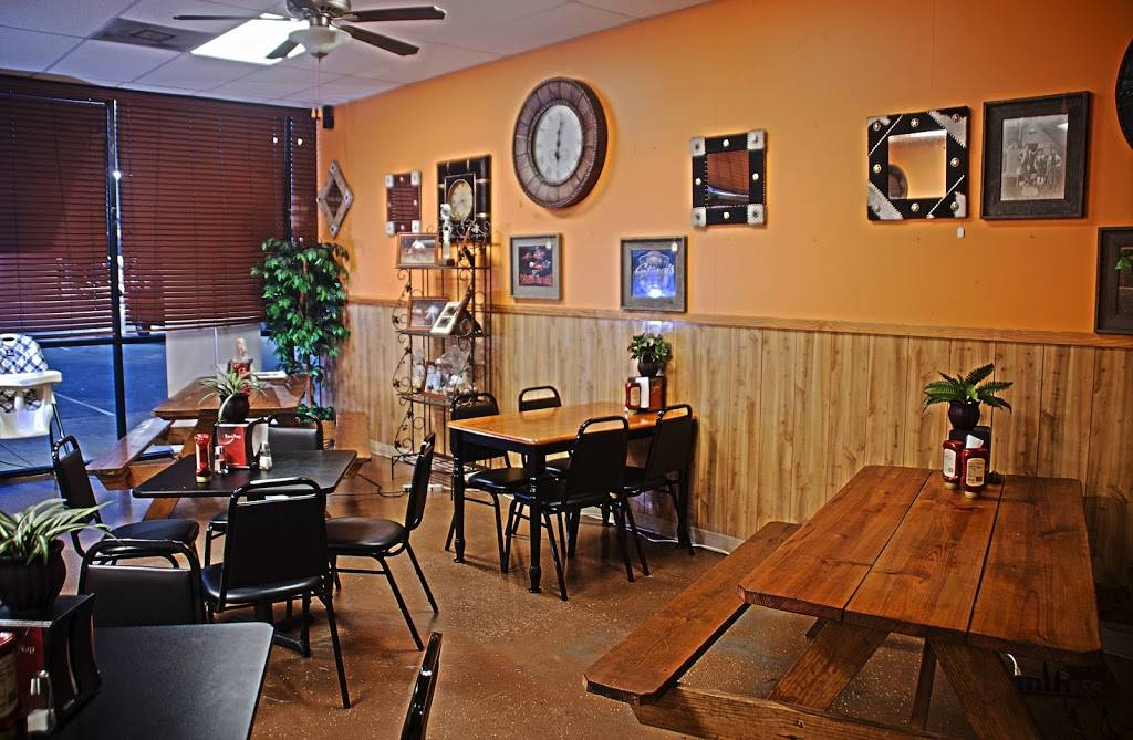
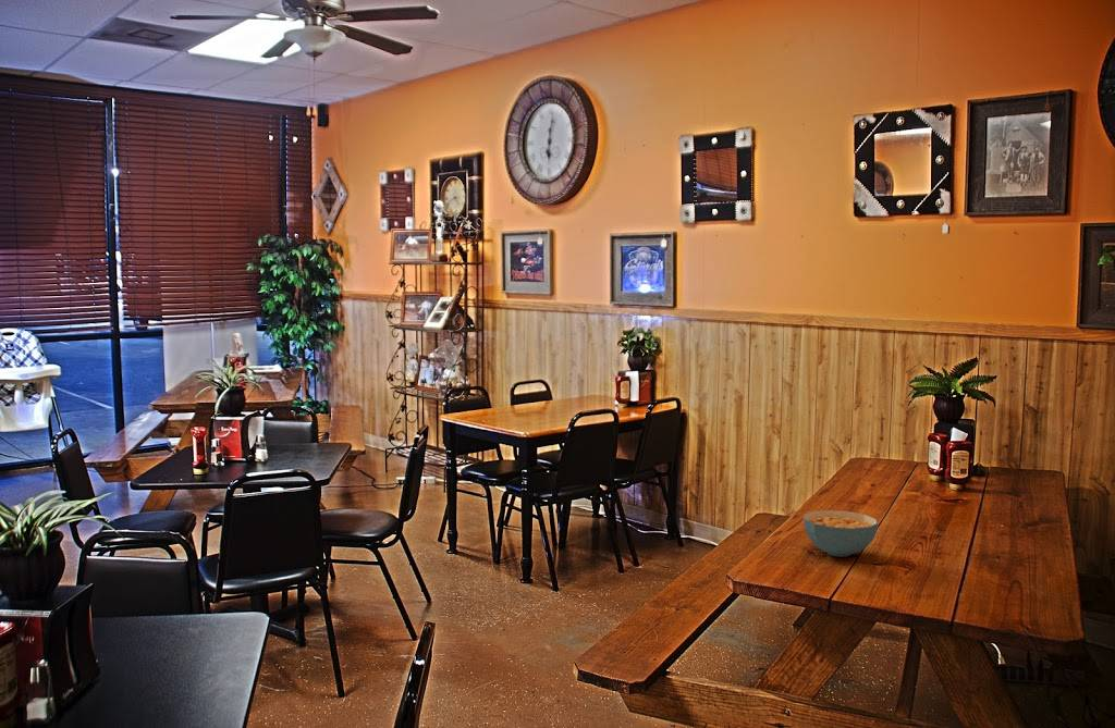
+ cereal bowl (838, 535)
